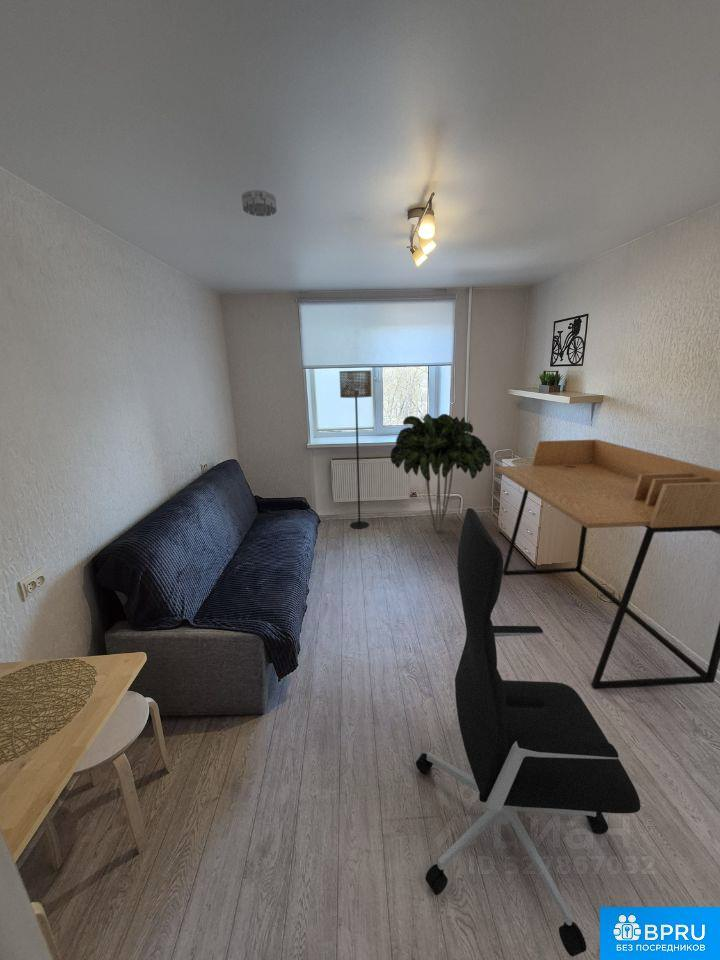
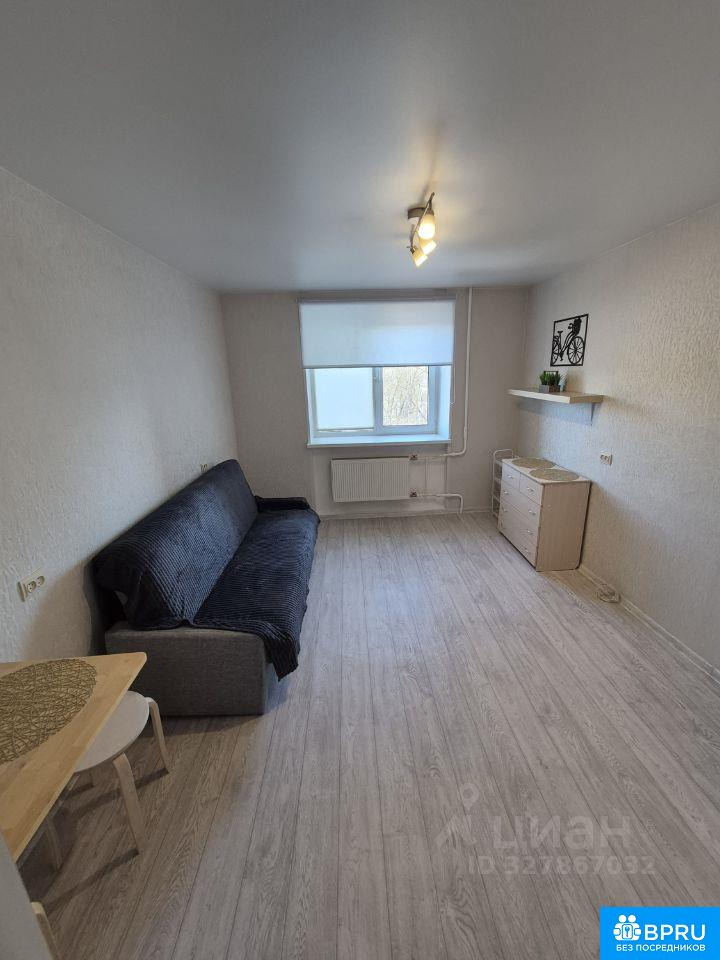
- indoor plant (438, 474)
- smoke detector (259, 202)
- office chair (523, 691)
- floor lamp (357, 452)
- desk (584, 541)
